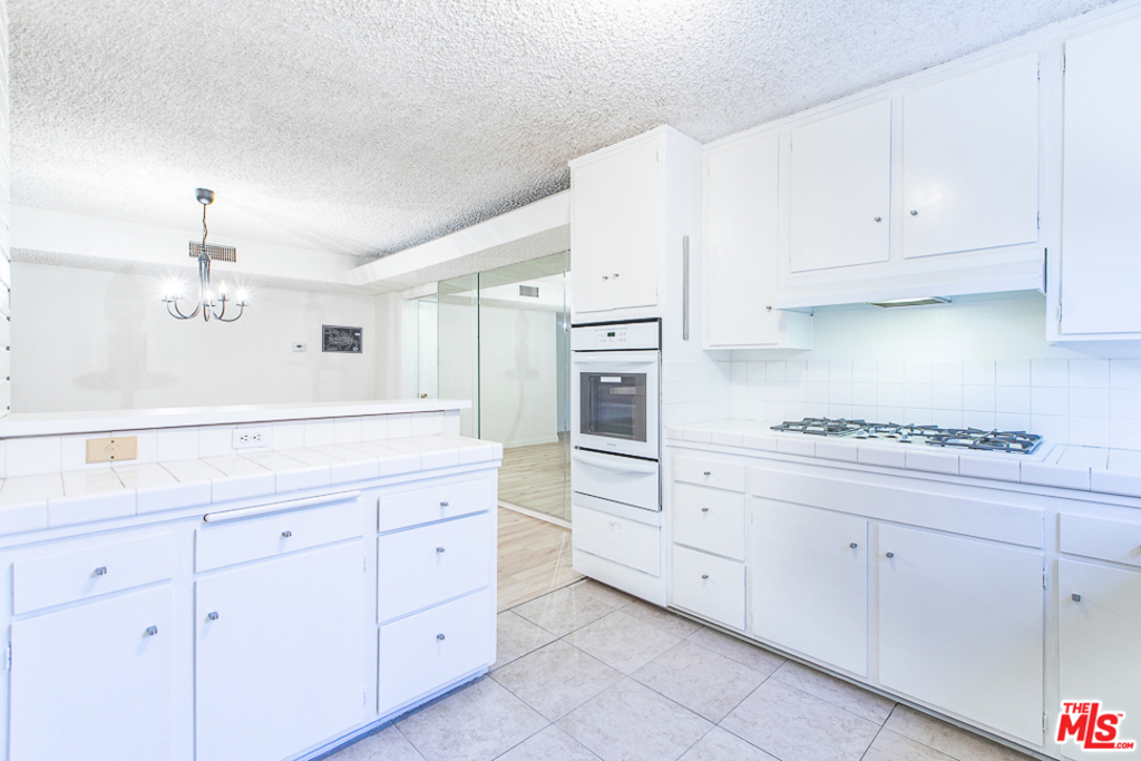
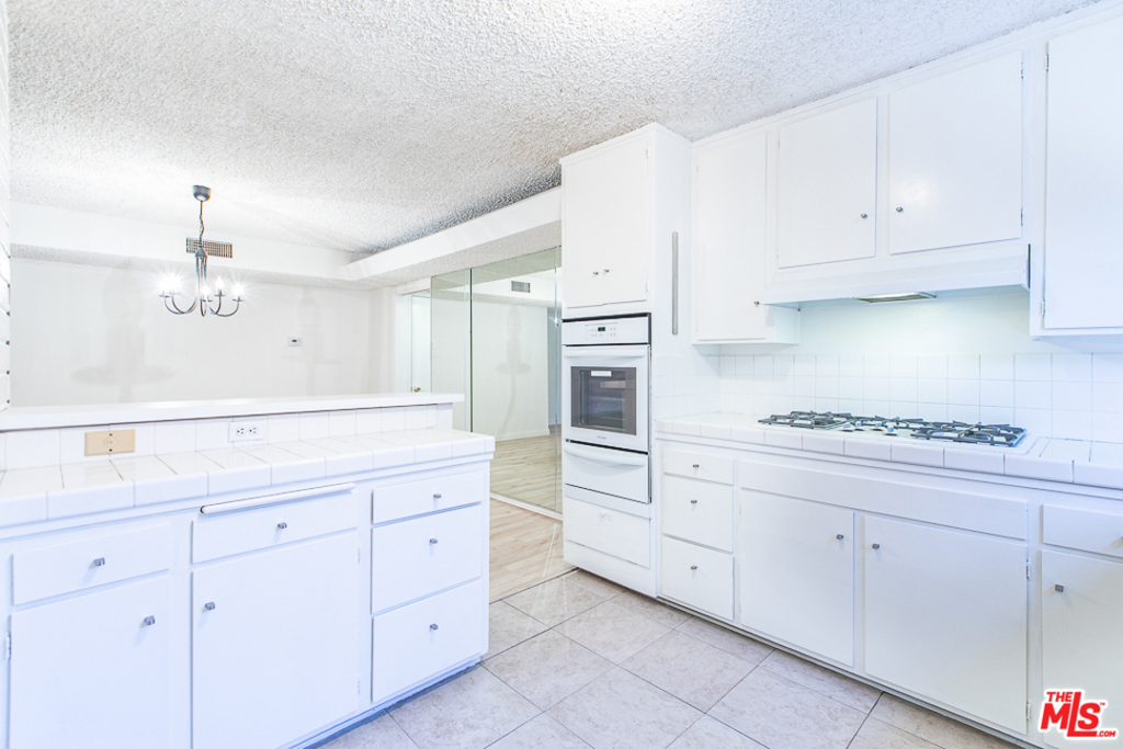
- wall art (342, 339)
